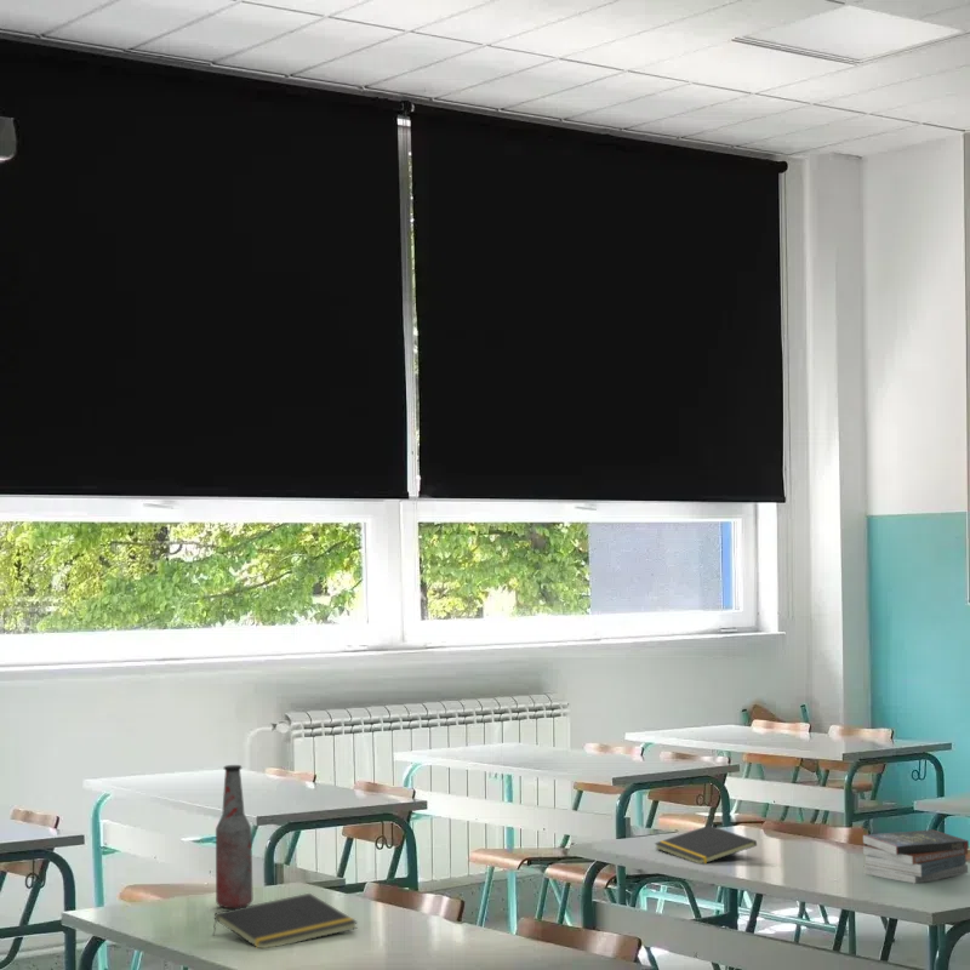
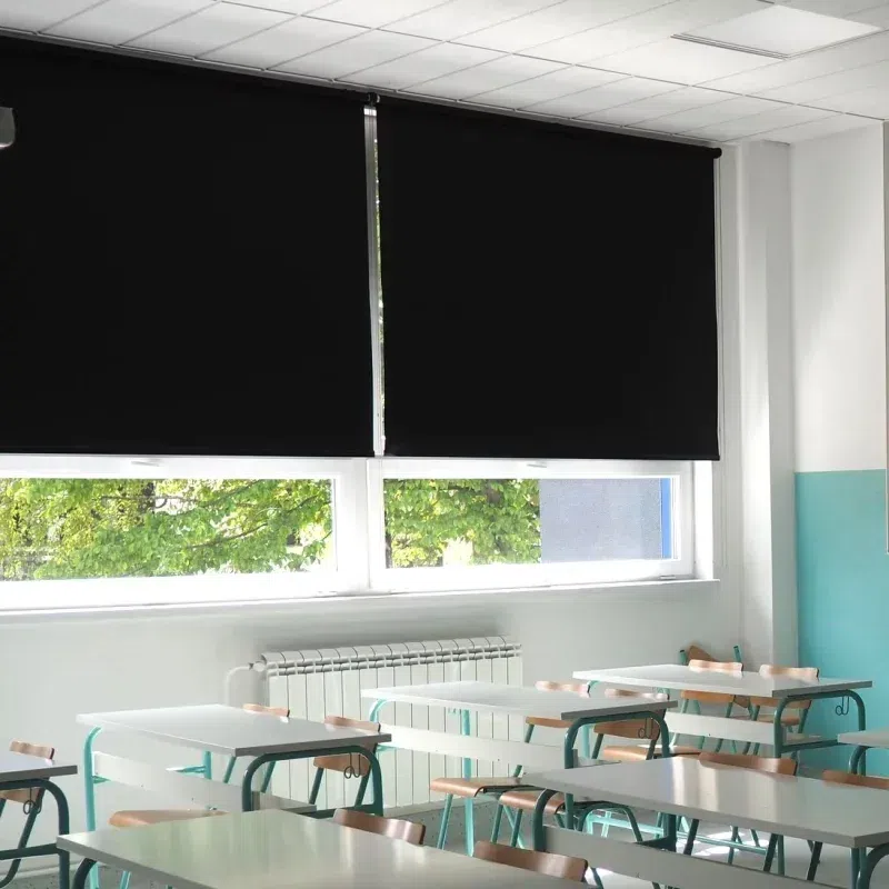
- bottle (233, 835)
- notepad (704, 844)
- notepad (286, 920)
- book (915, 855)
